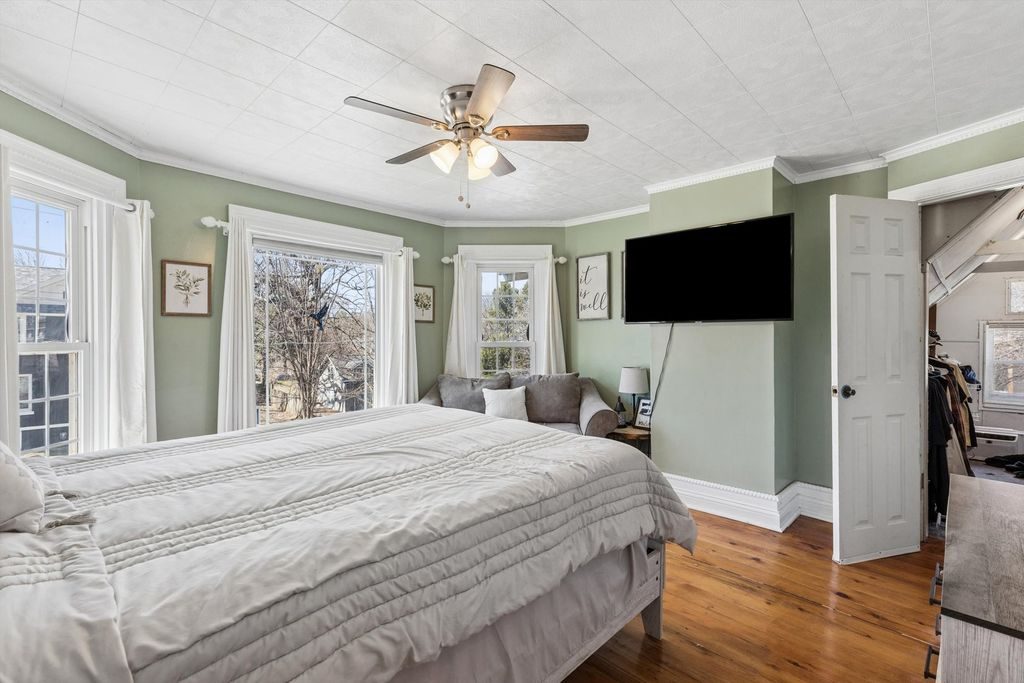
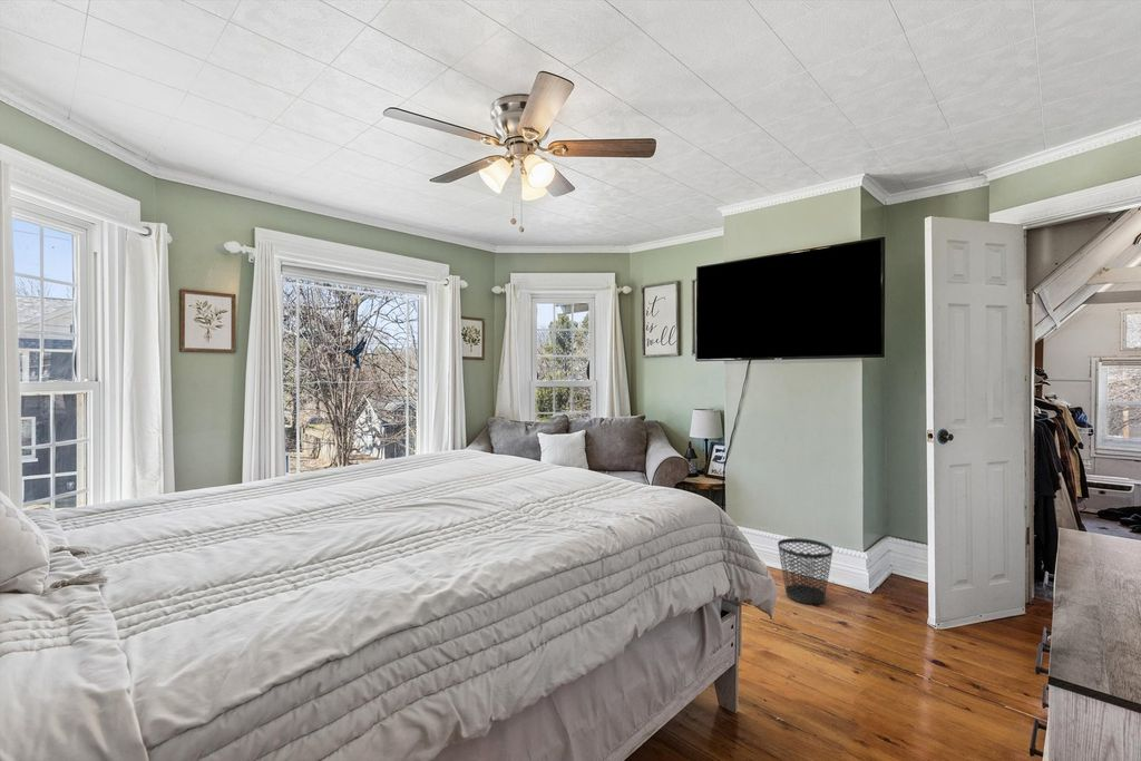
+ wastebasket (804, 572)
